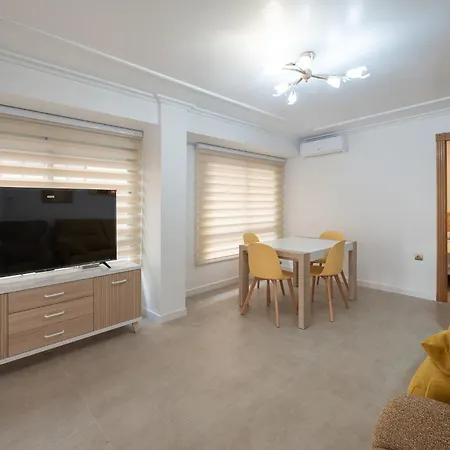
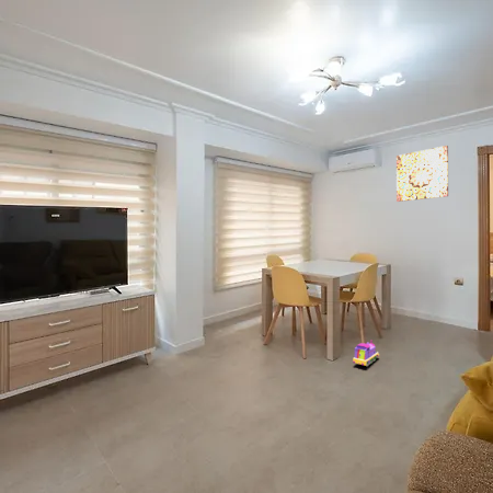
+ wall art (421, 174)
+ toy train (366, 353)
